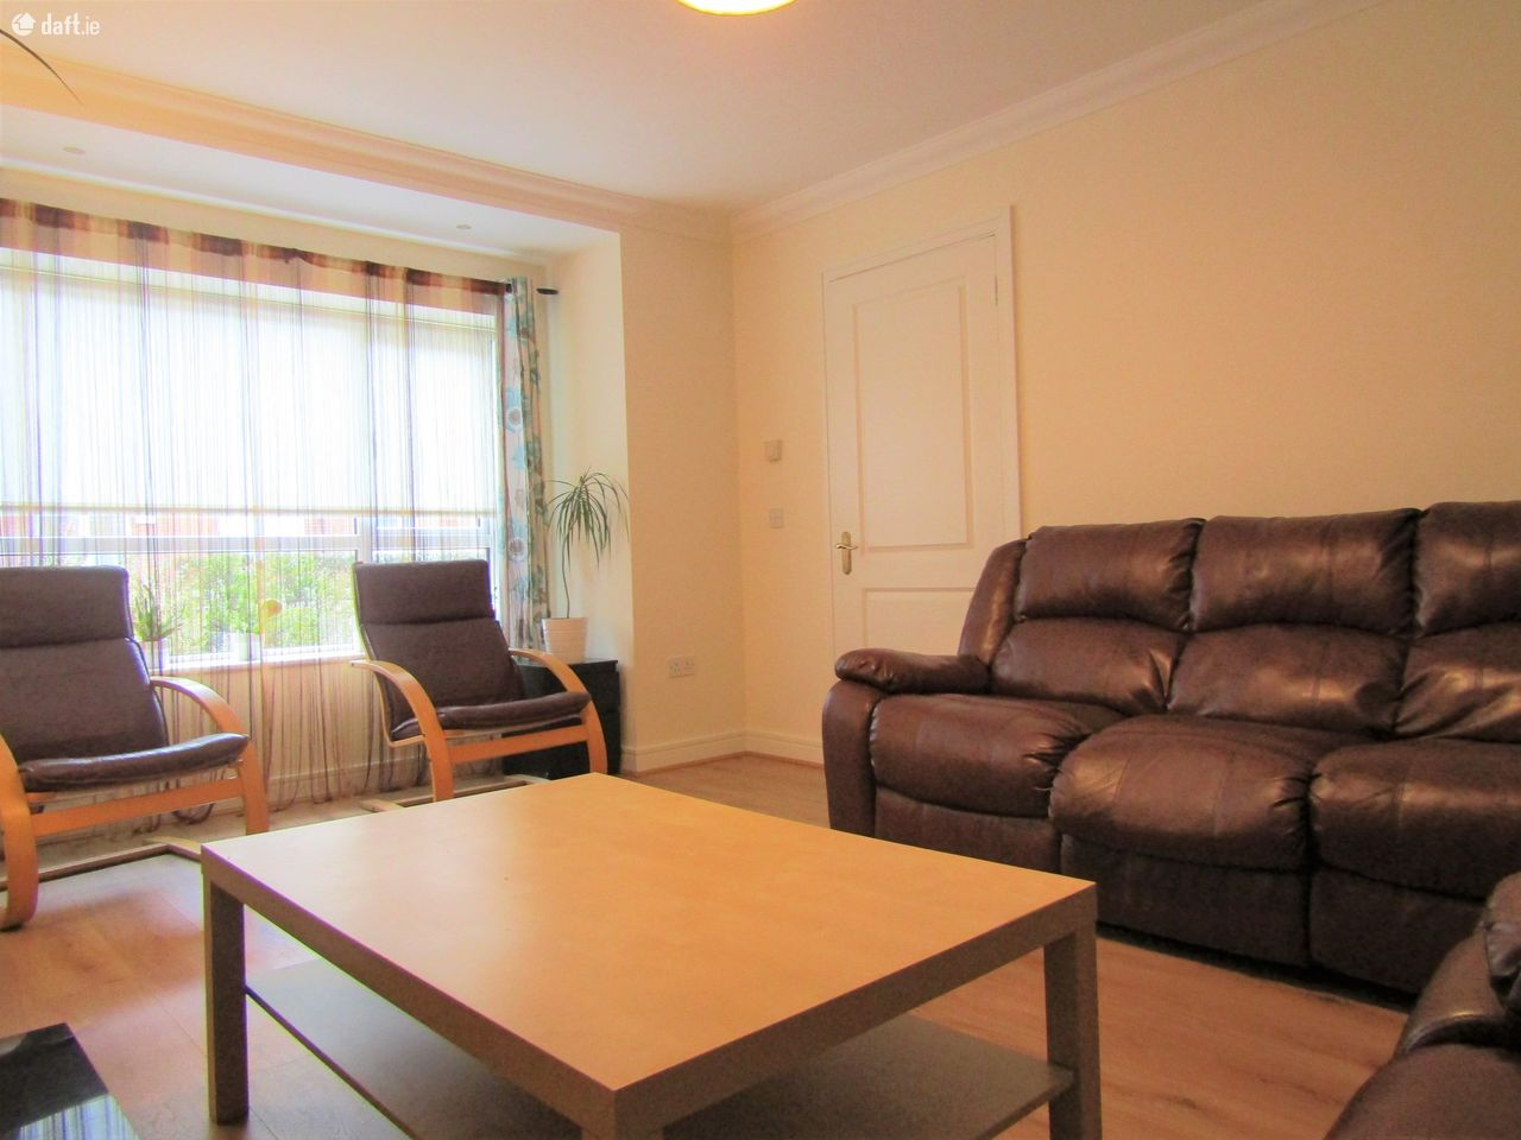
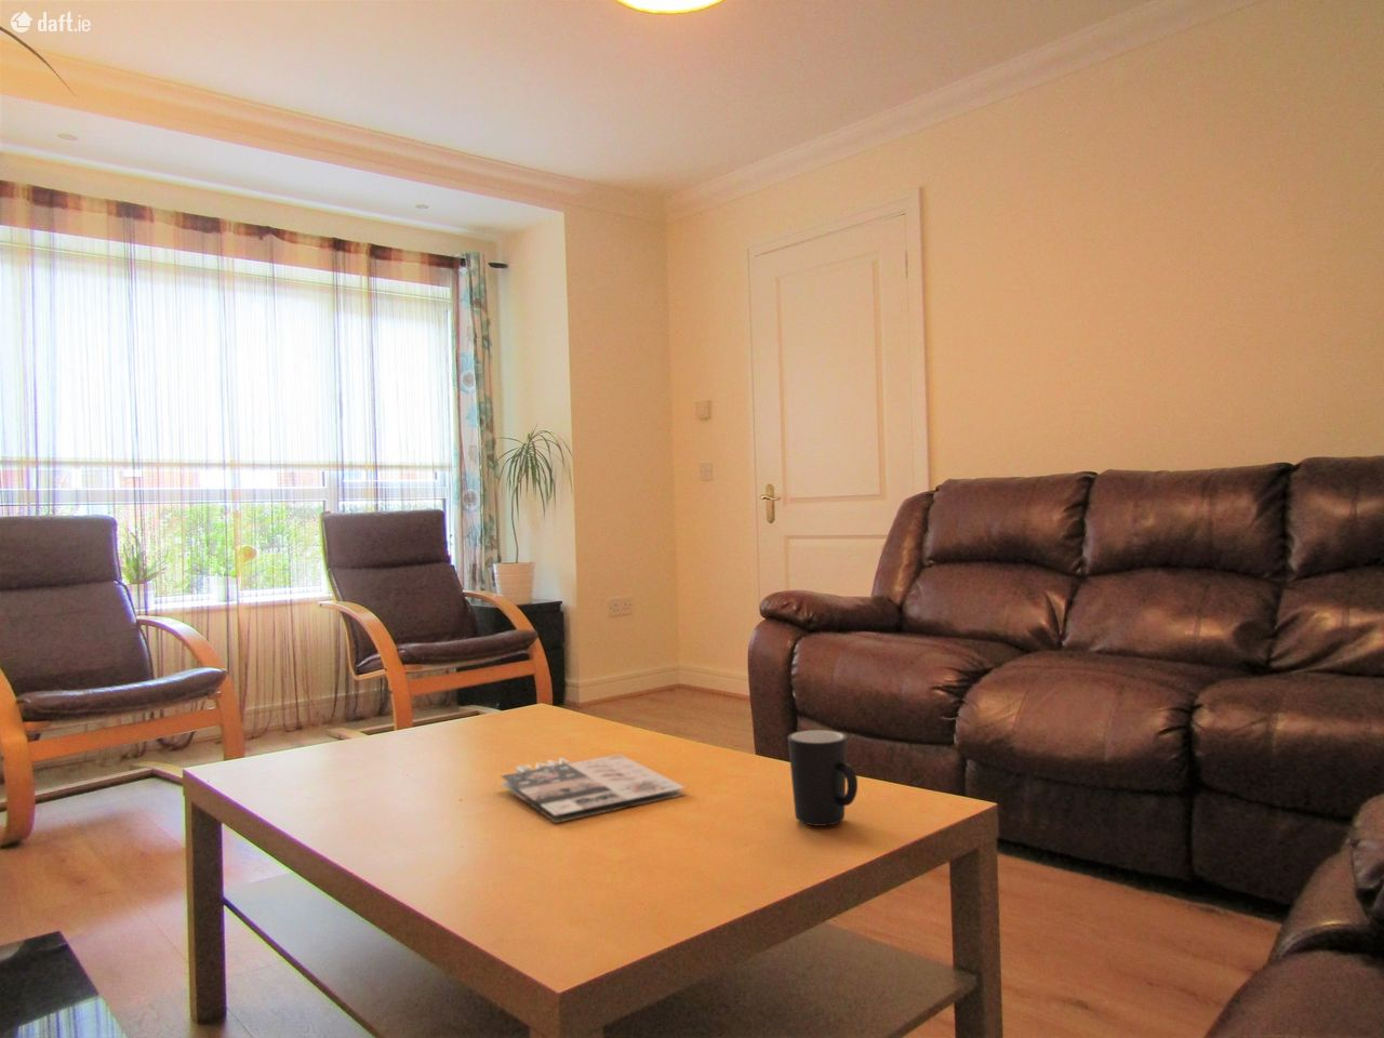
+ magazine (581, 780)
+ mug (826, 780)
